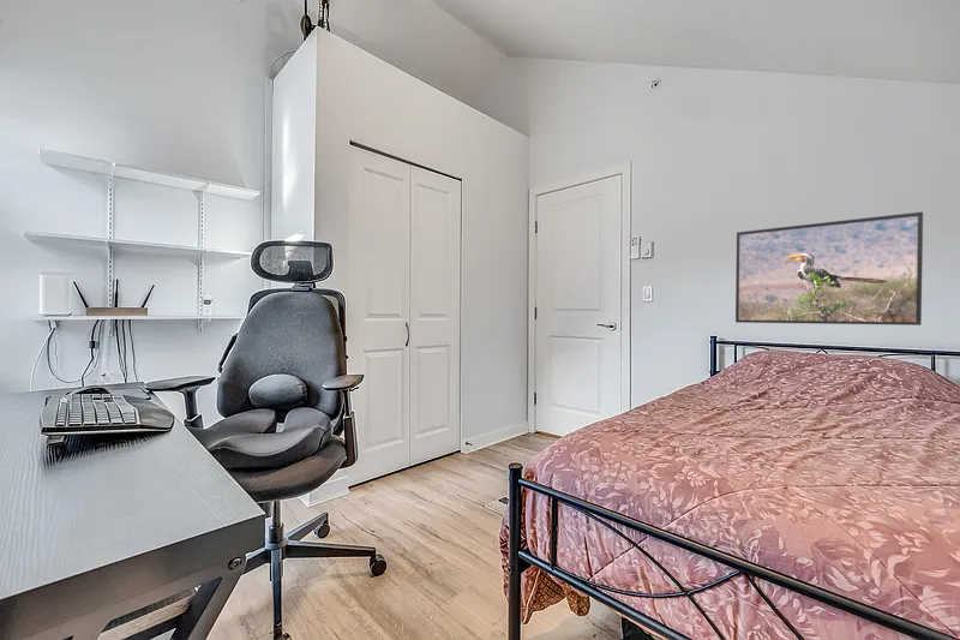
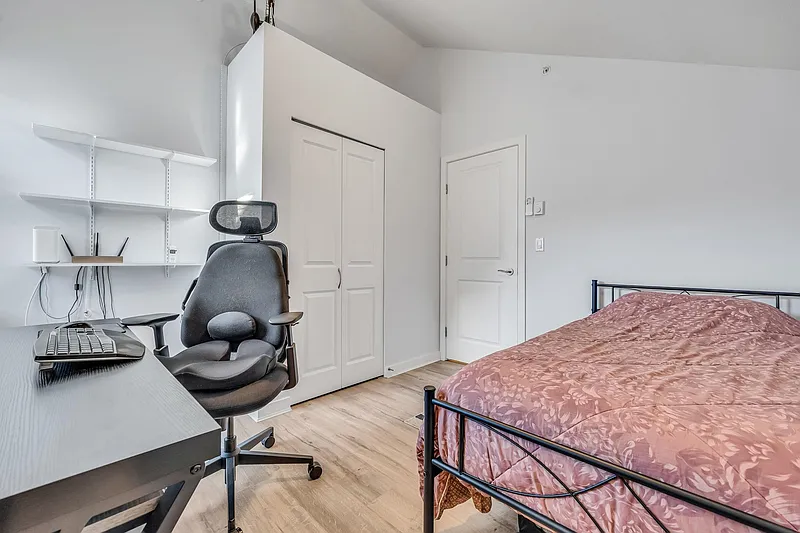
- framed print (818, 273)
